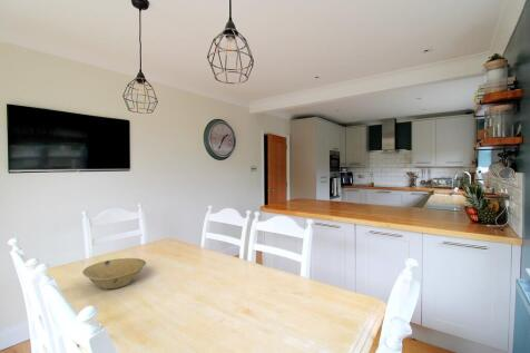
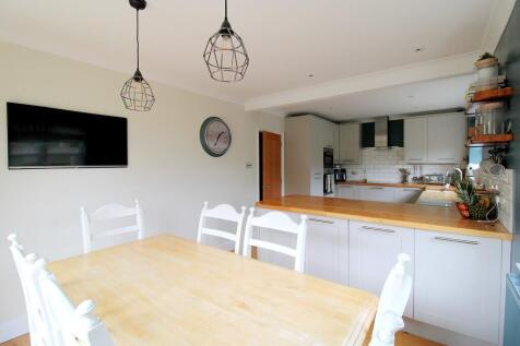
- bowl (116, 274)
